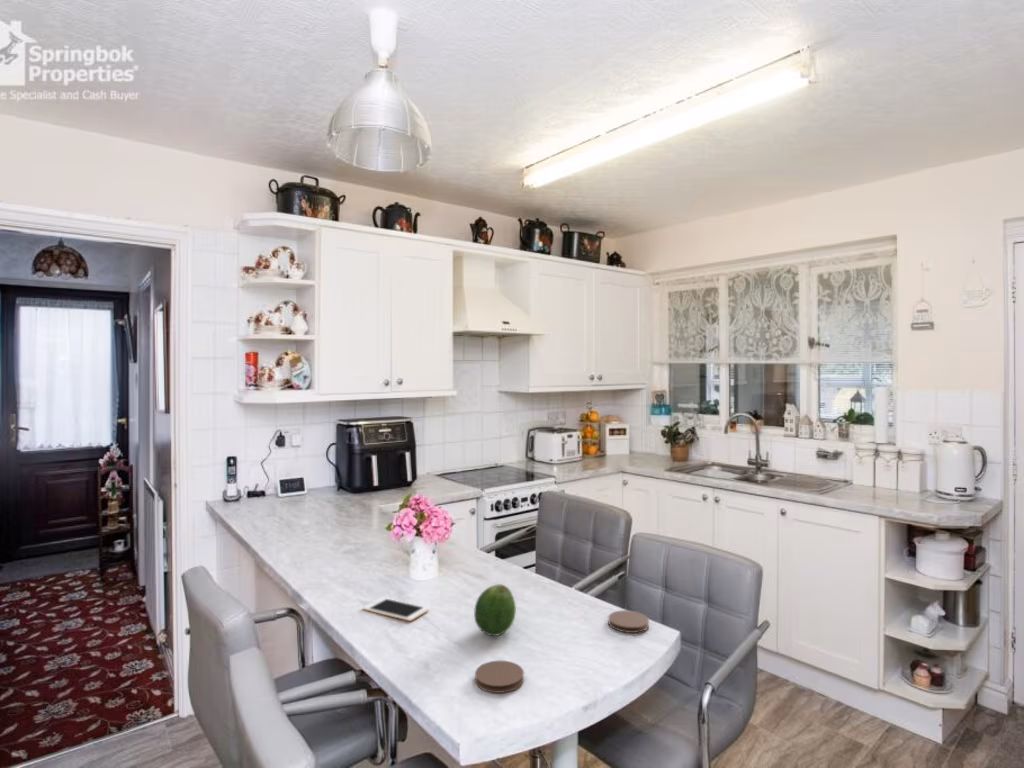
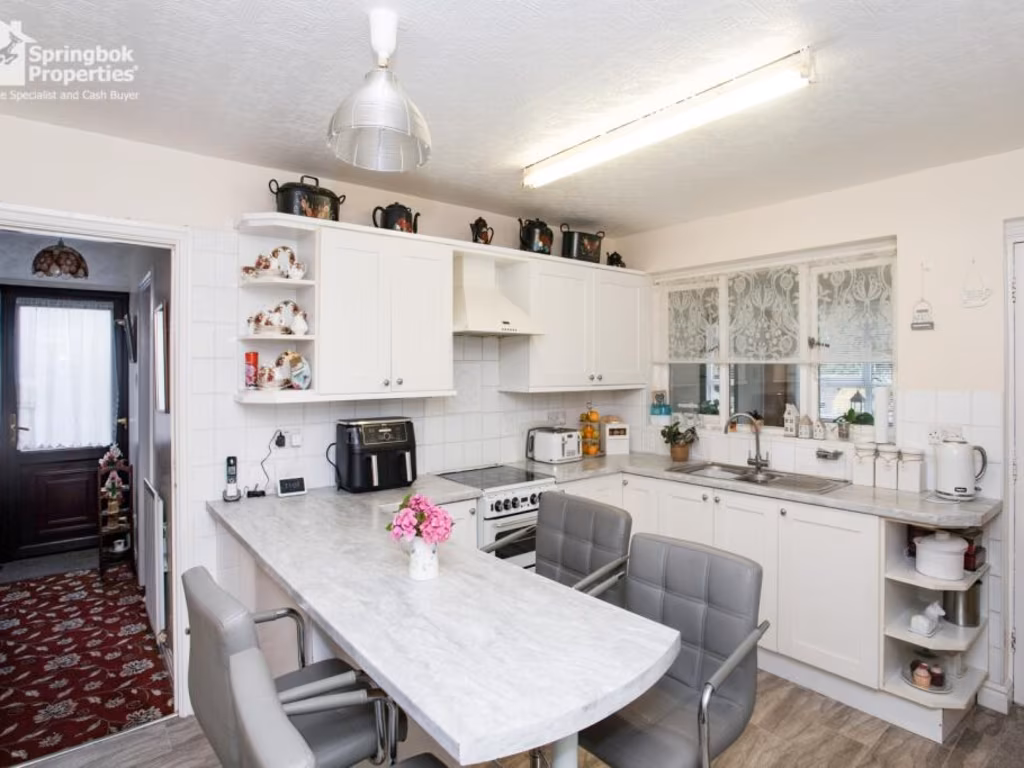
- coaster (499, 675)
- coaster (628, 621)
- fruit (495, 608)
- cell phone (395, 608)
